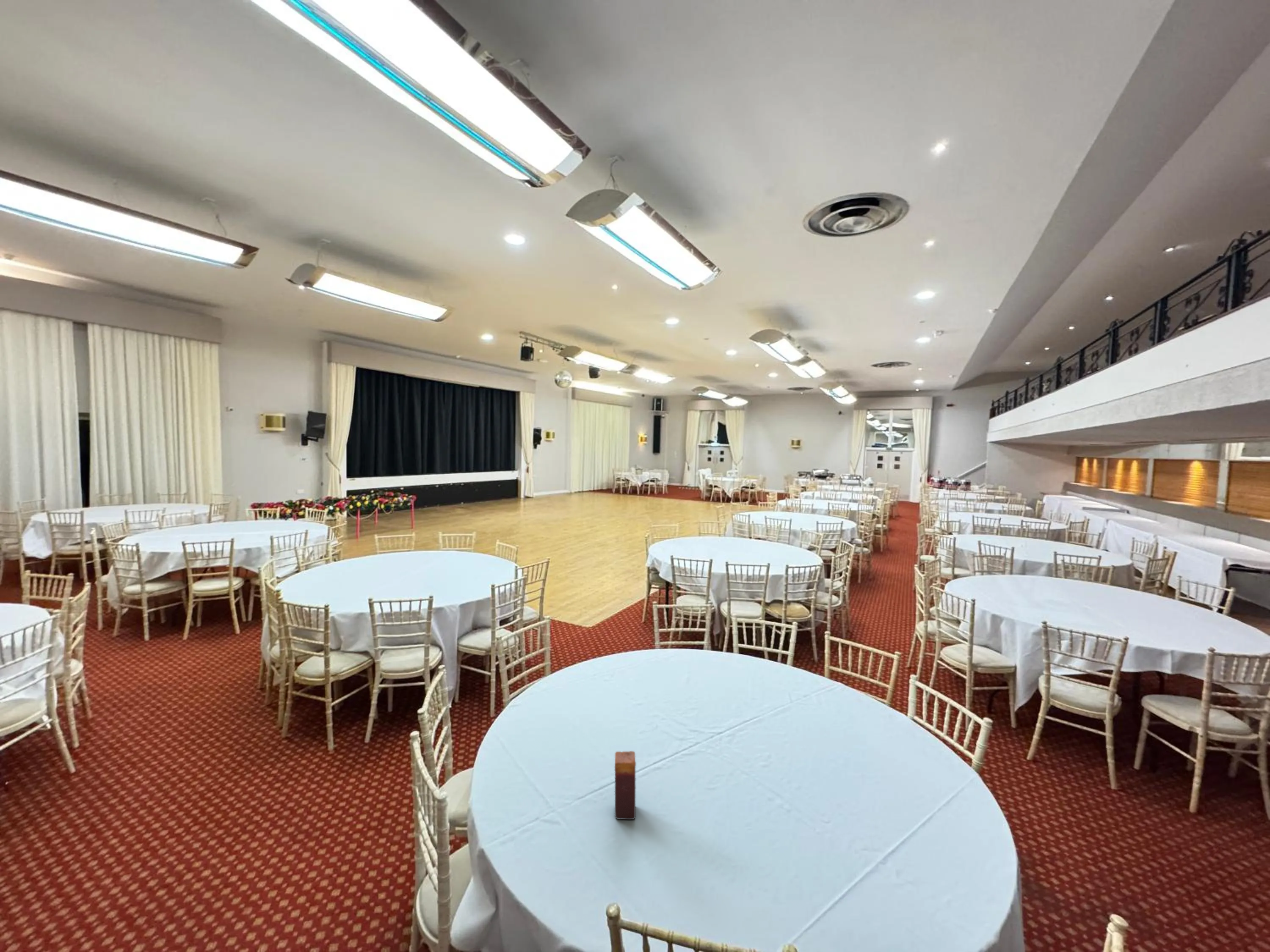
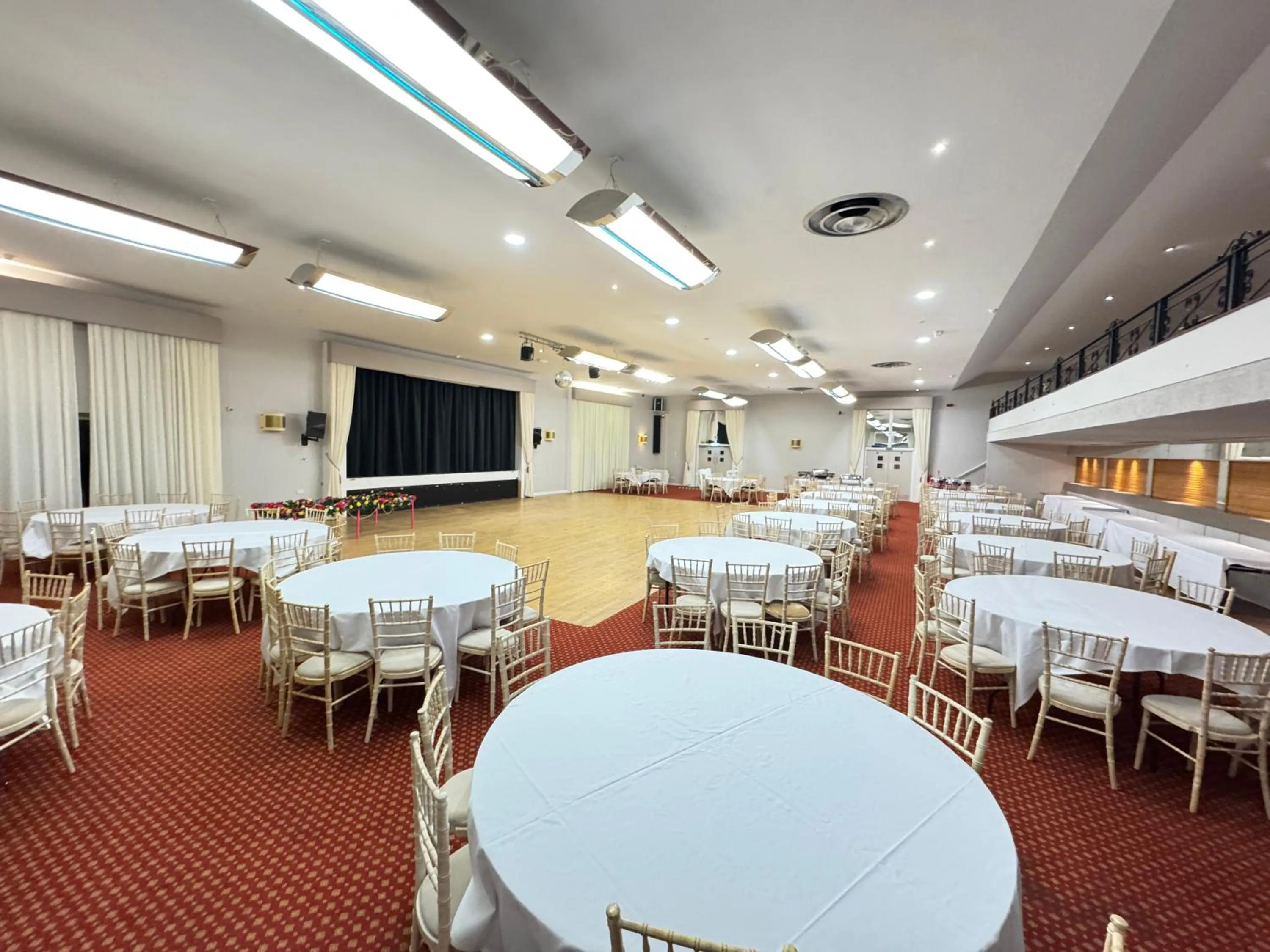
- candle (625, 784)
